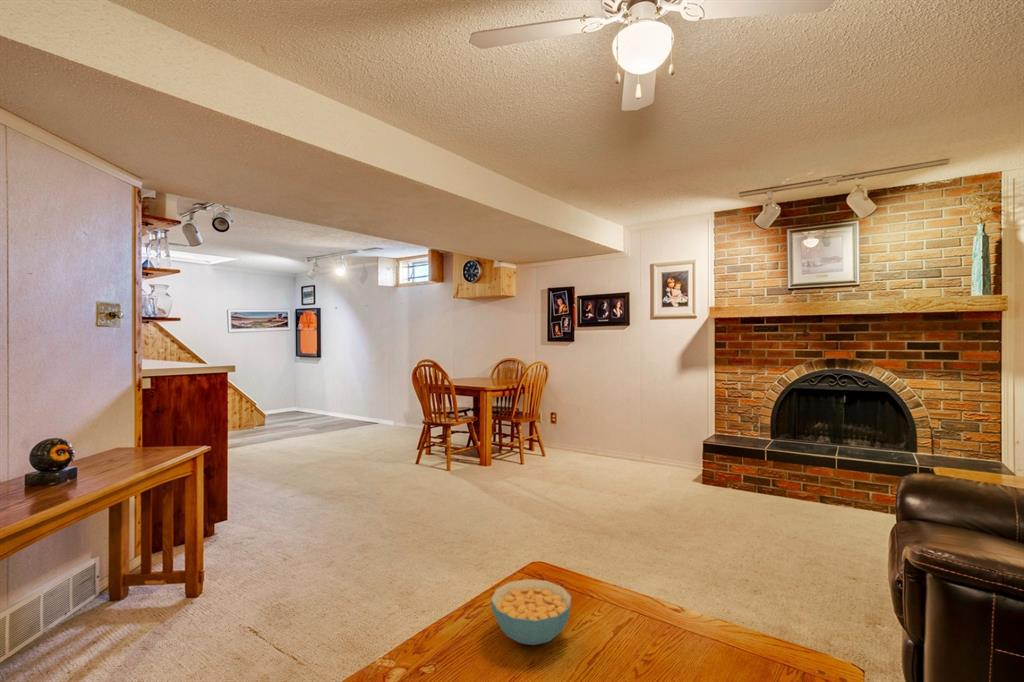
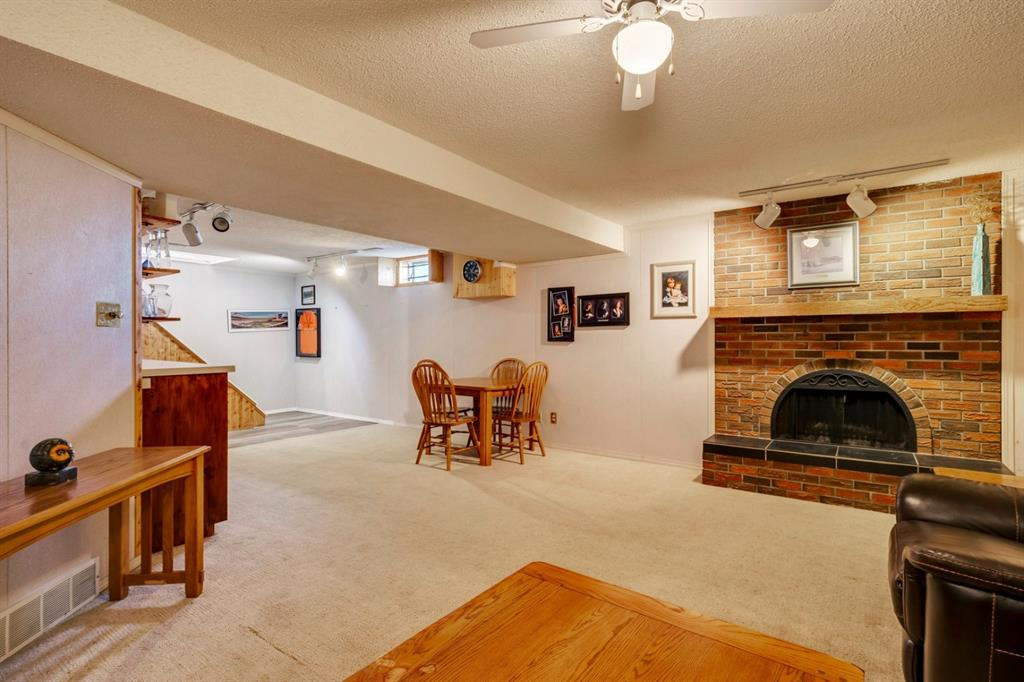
- cereal bowl (531, 617)
